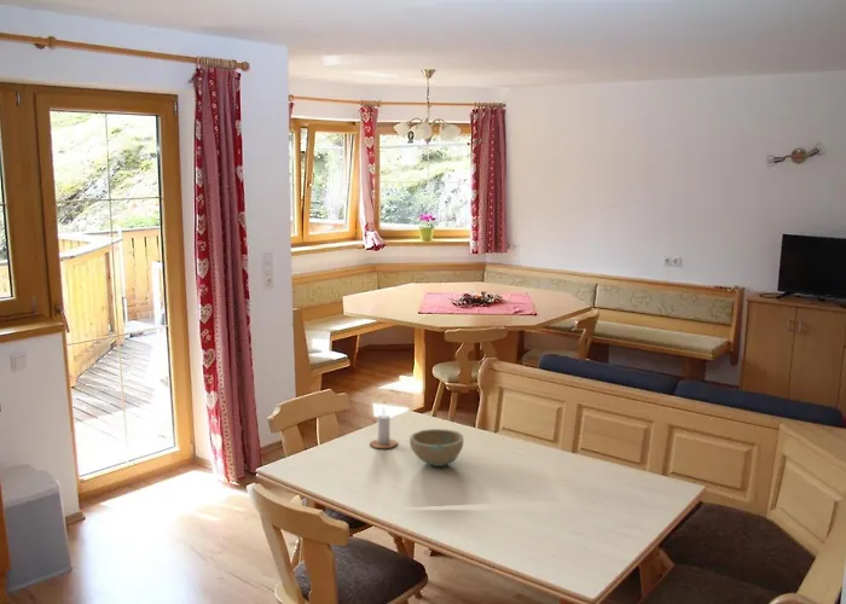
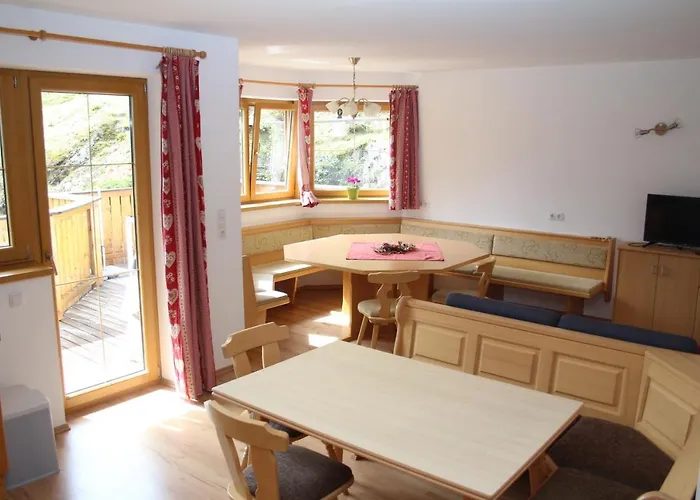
- candle (383, 424)
- bowl (436, 451)
